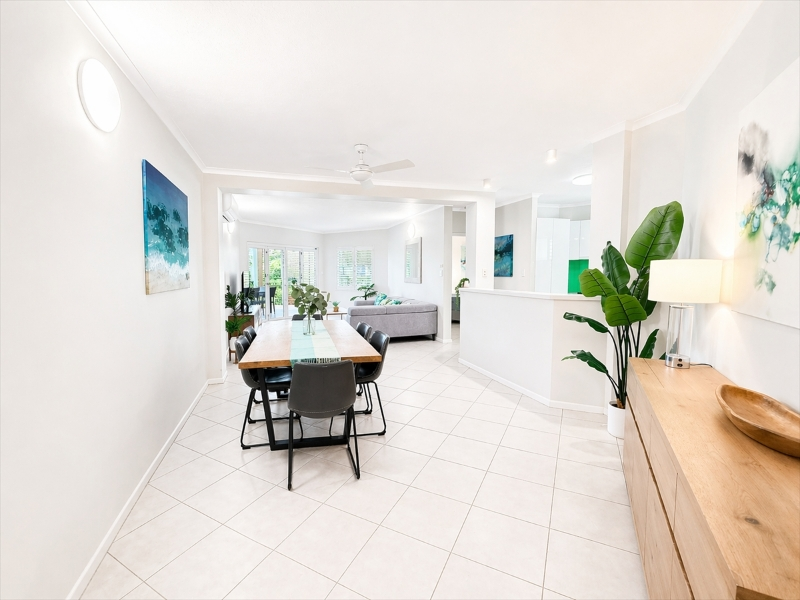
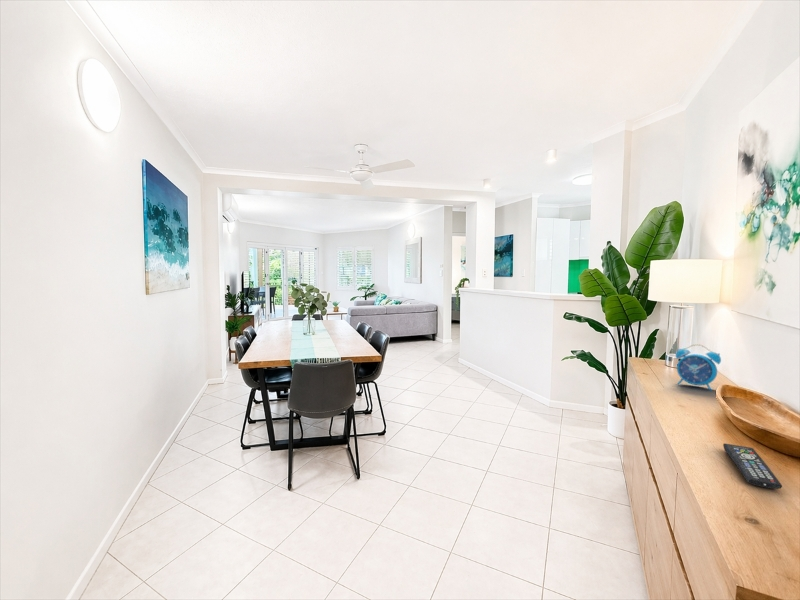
+ remote control (748, 463)
+ alarm clock (696, 366)
